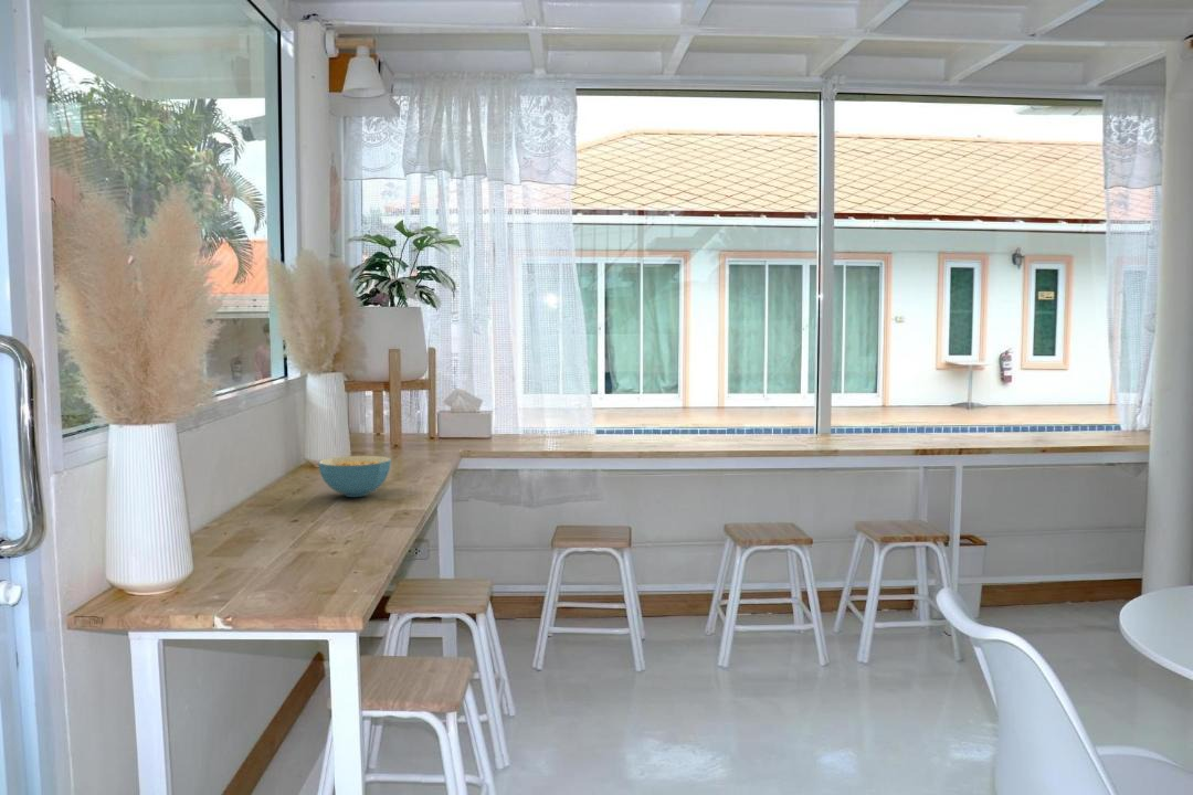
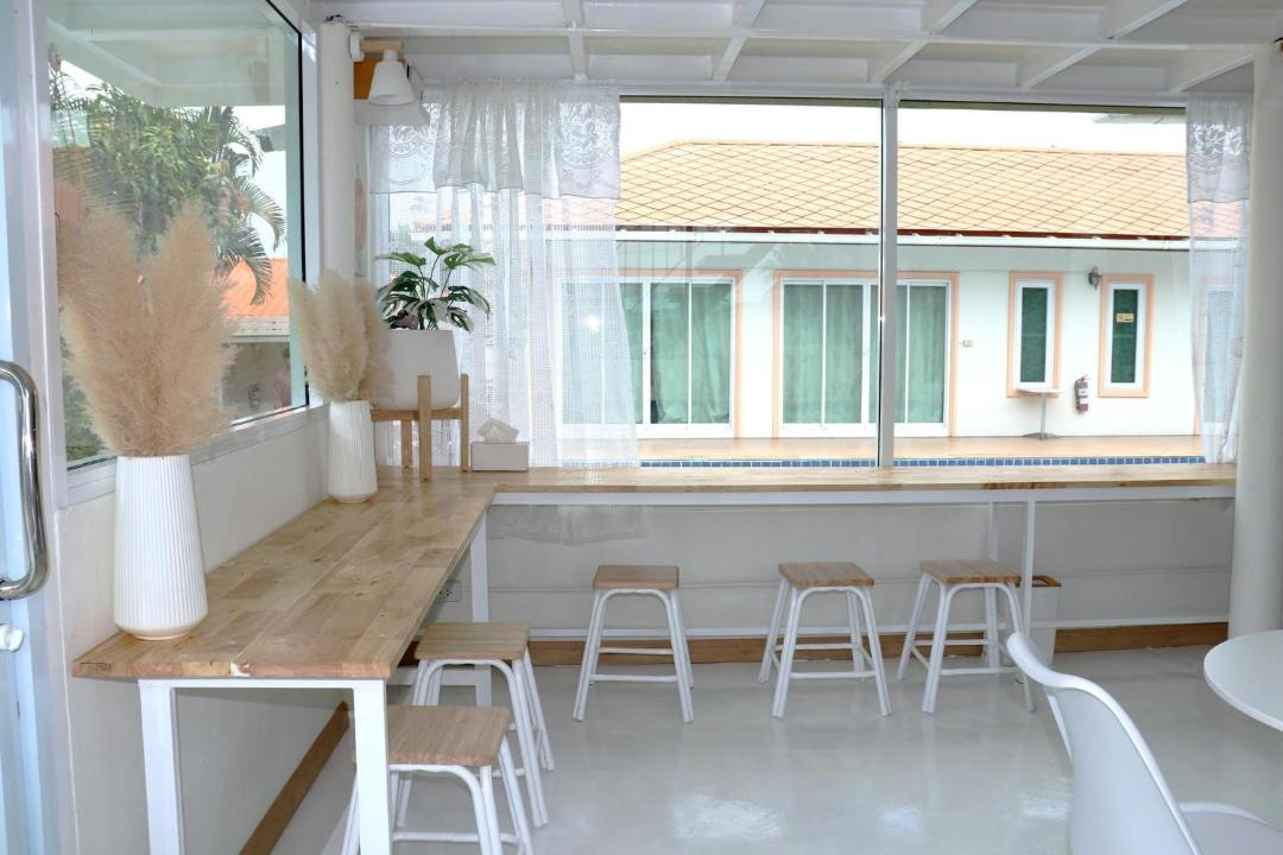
- cereal bowl (356, 477)
